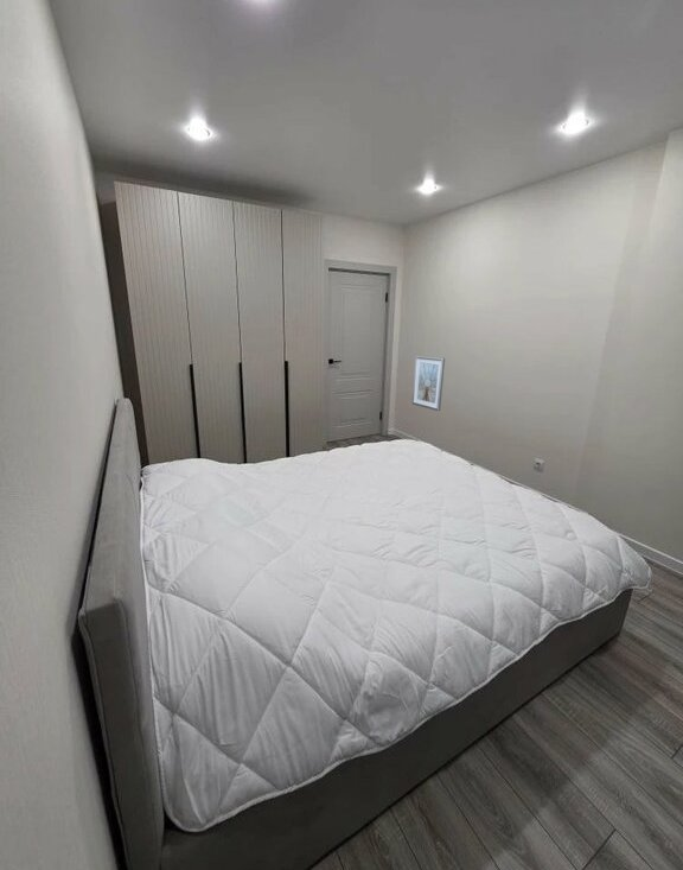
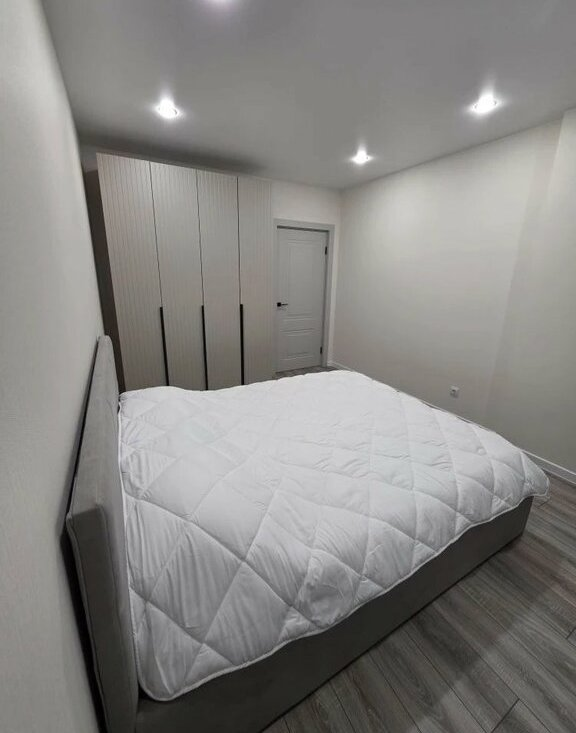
- picture frame (427, 382)
